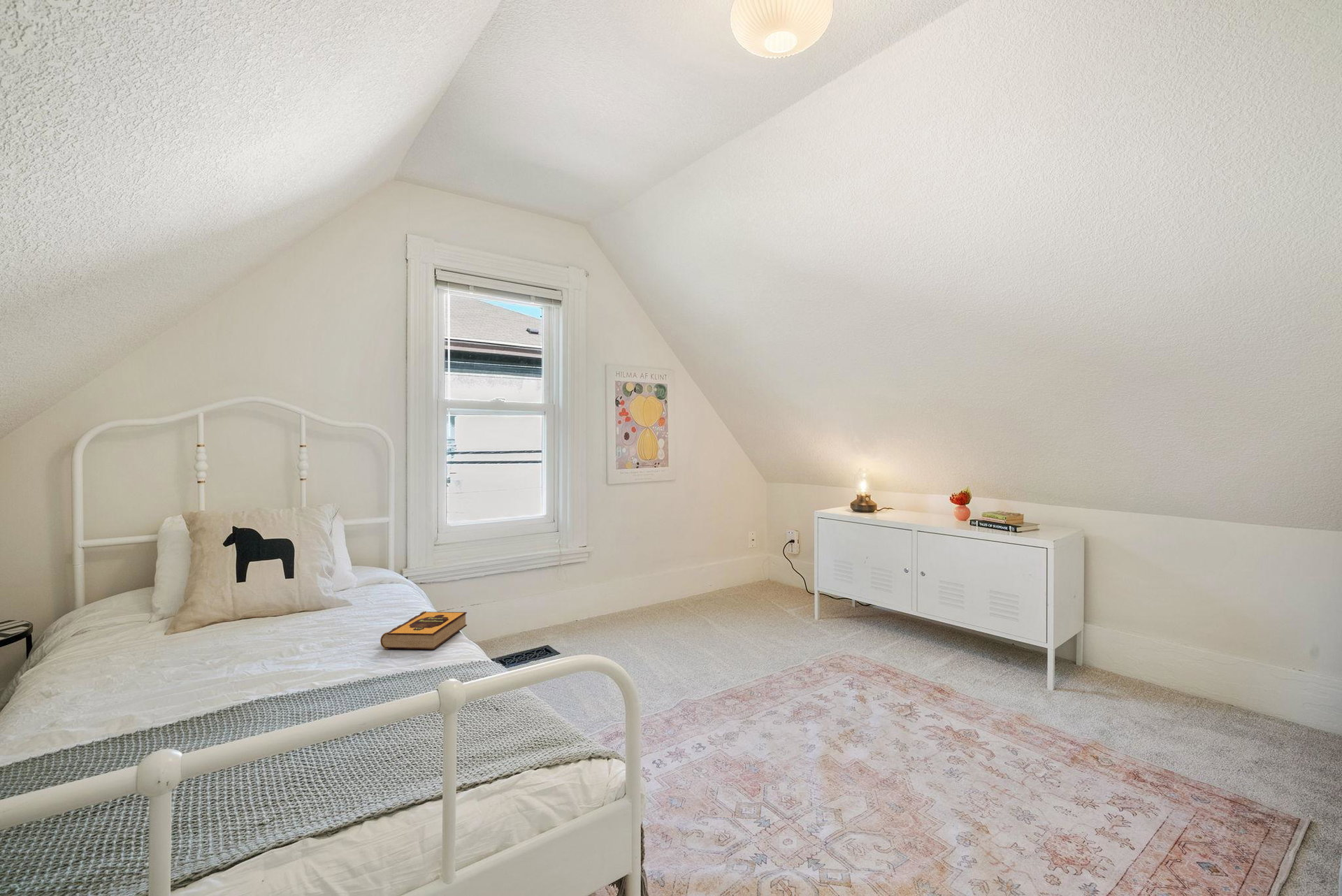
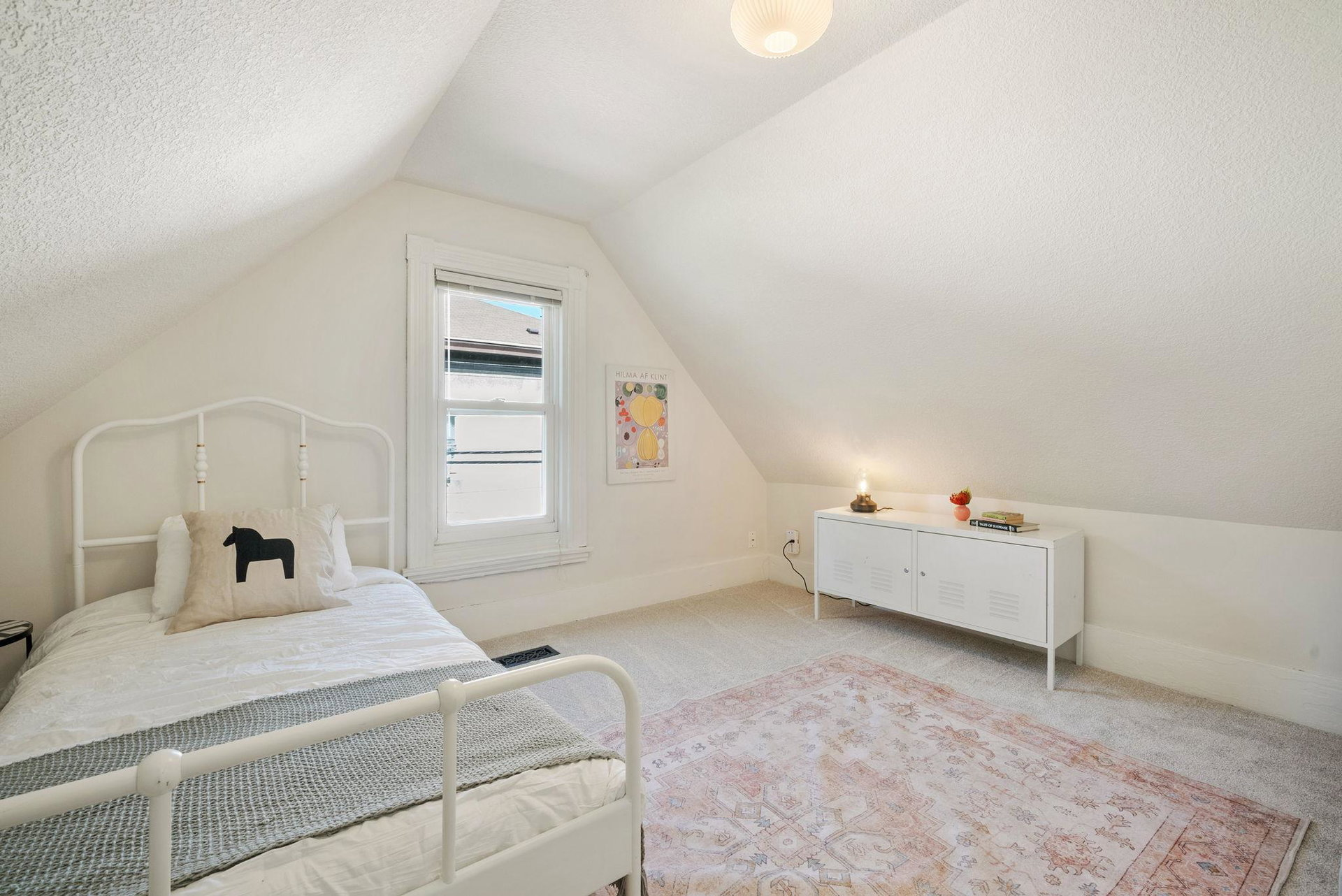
- hardback book (426, 629)
